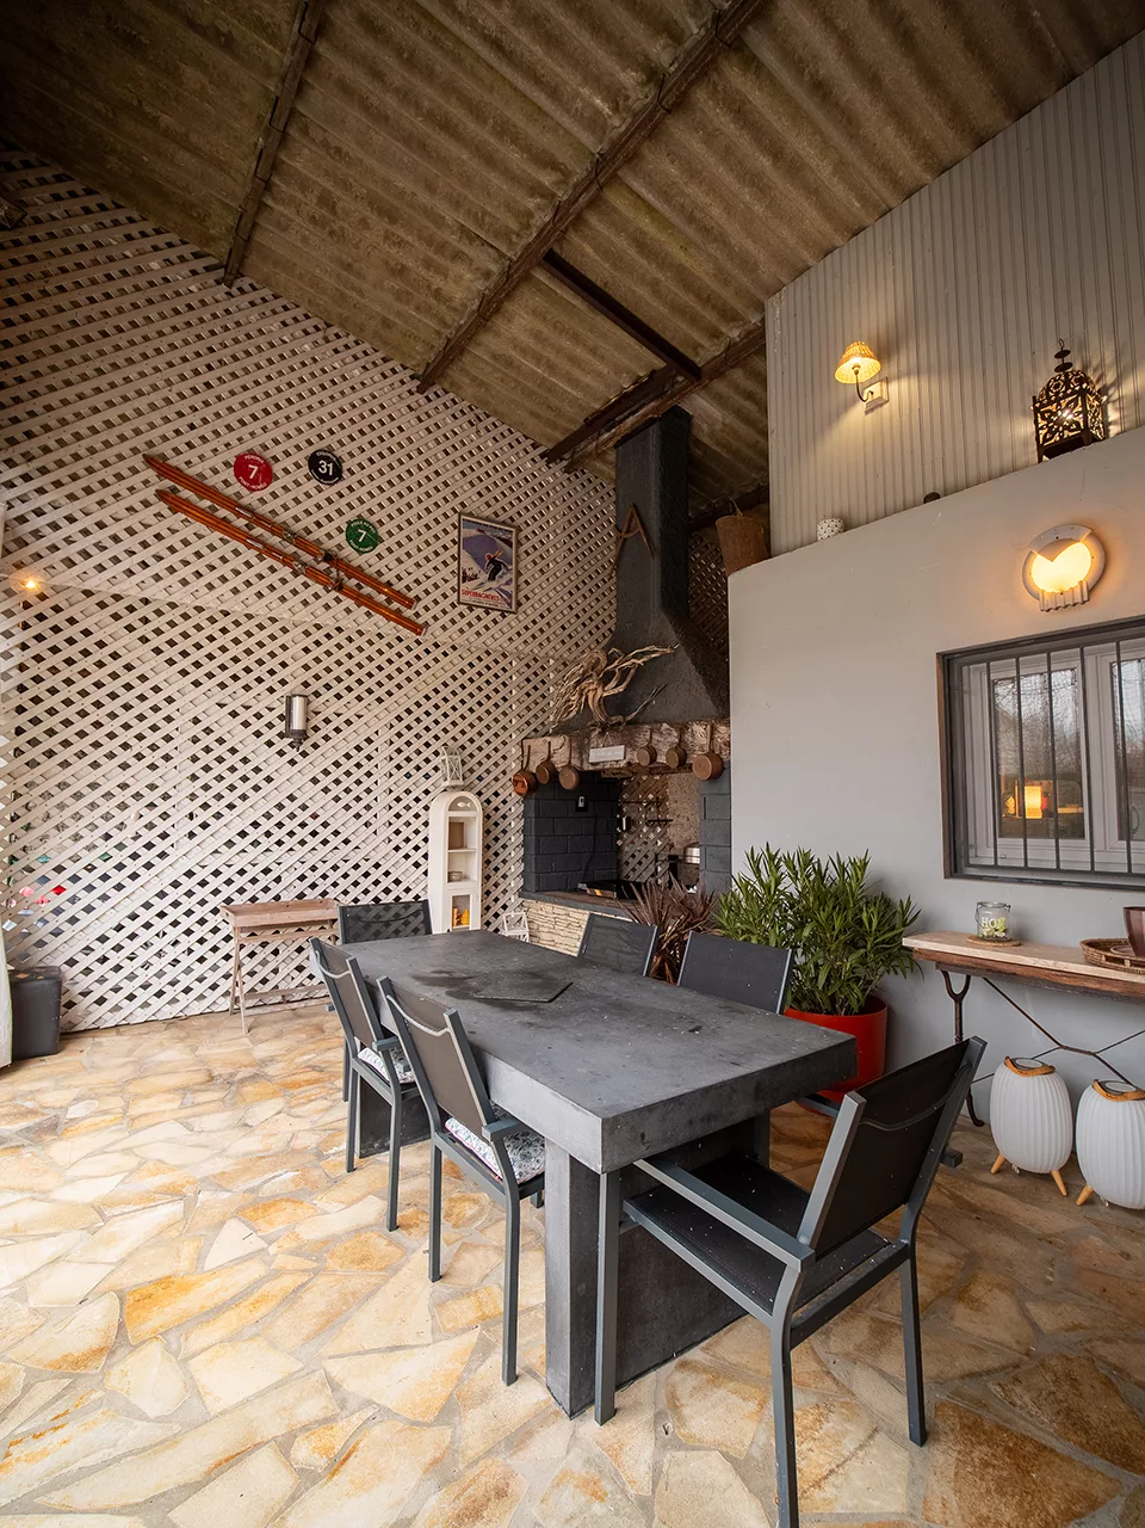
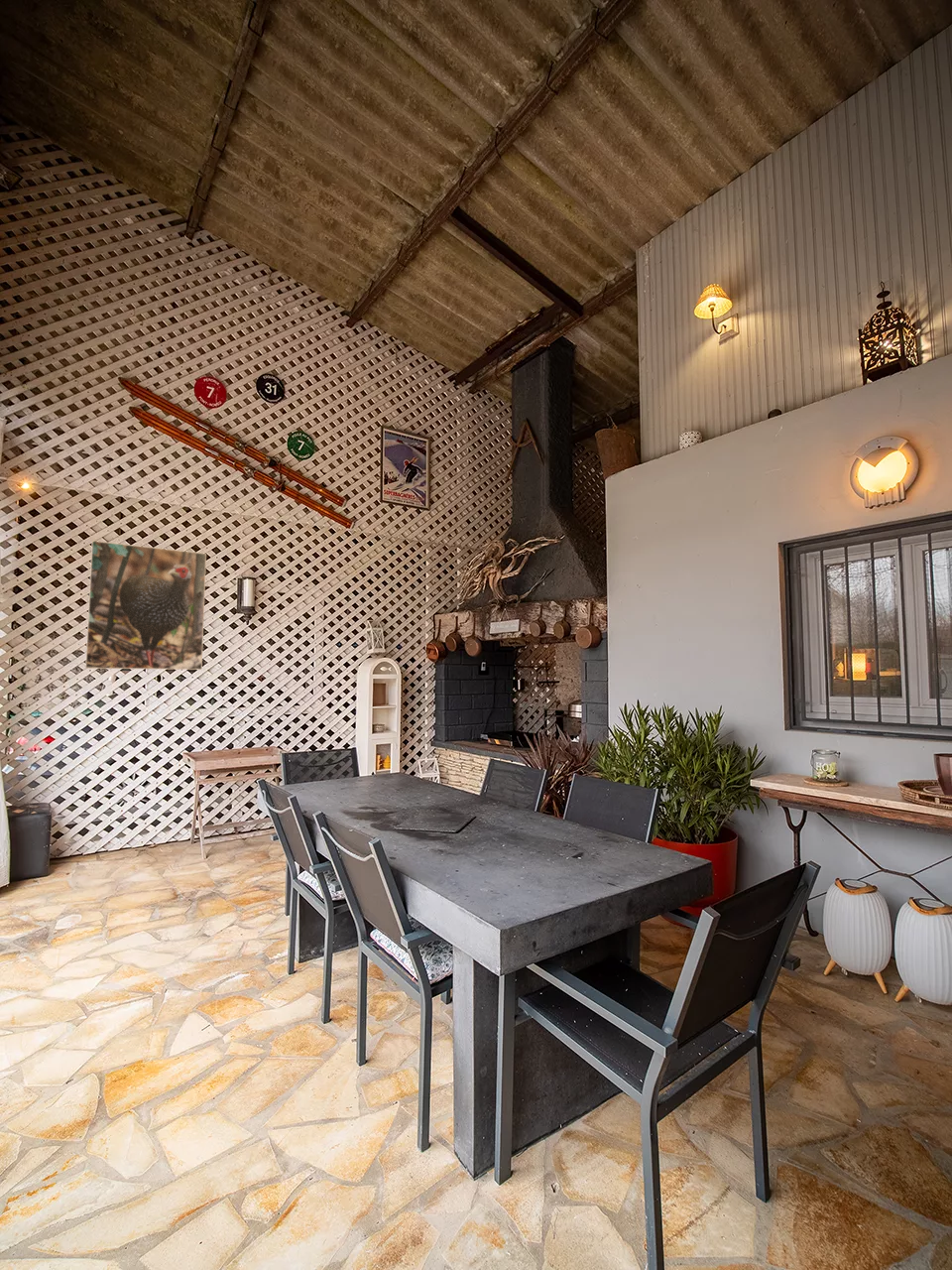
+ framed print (149, 607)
